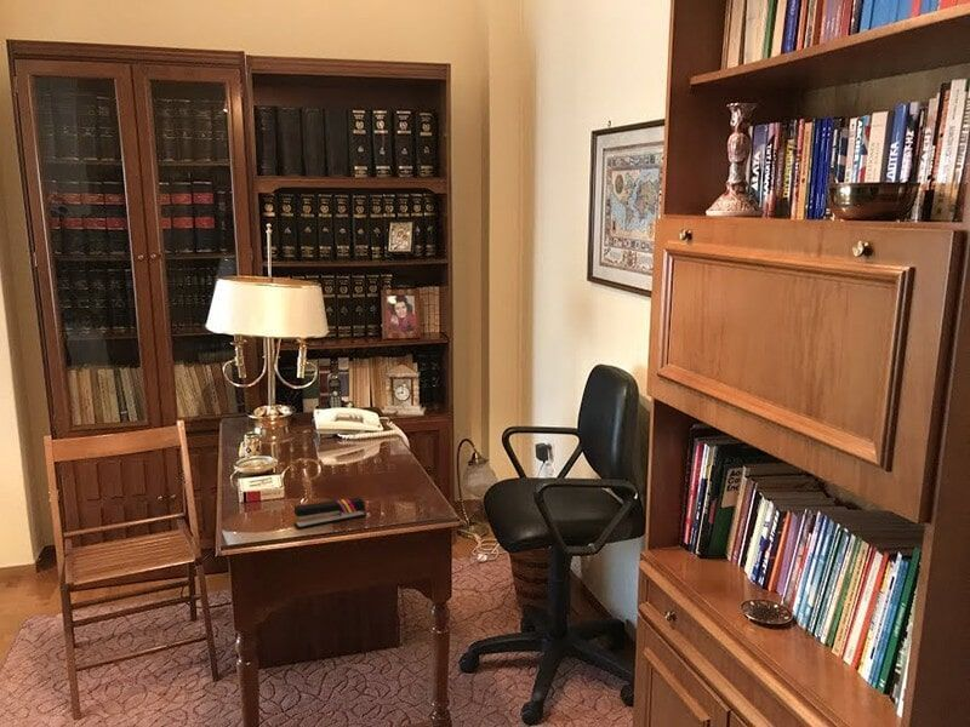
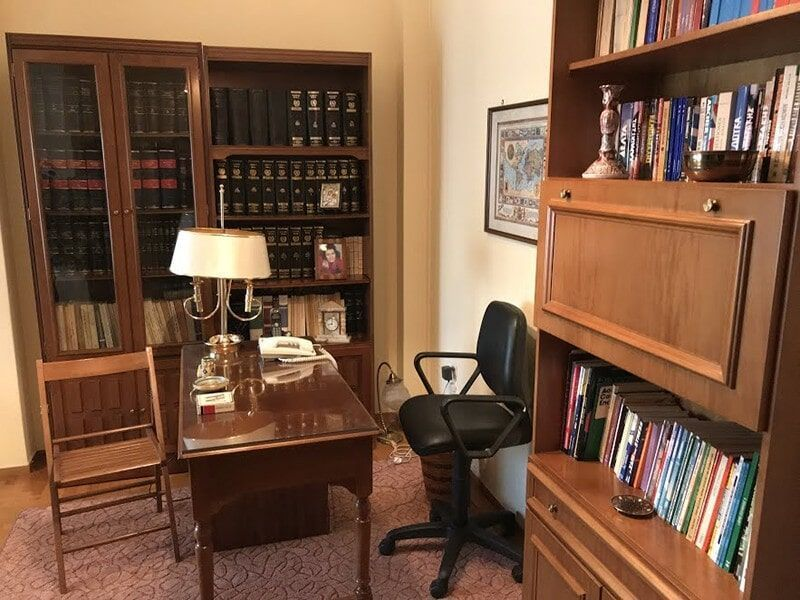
- stapler (330, 510)
